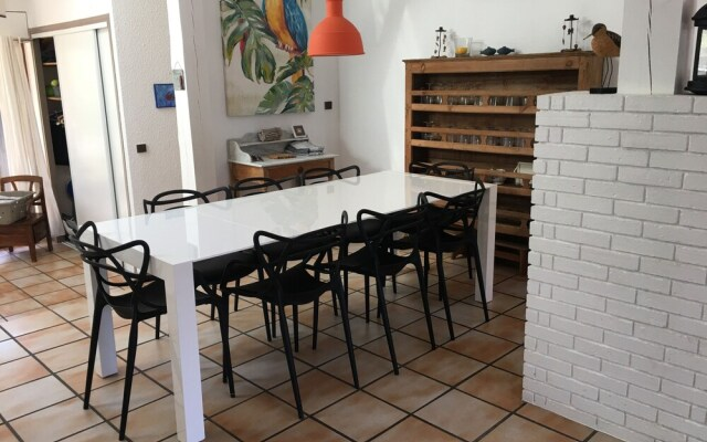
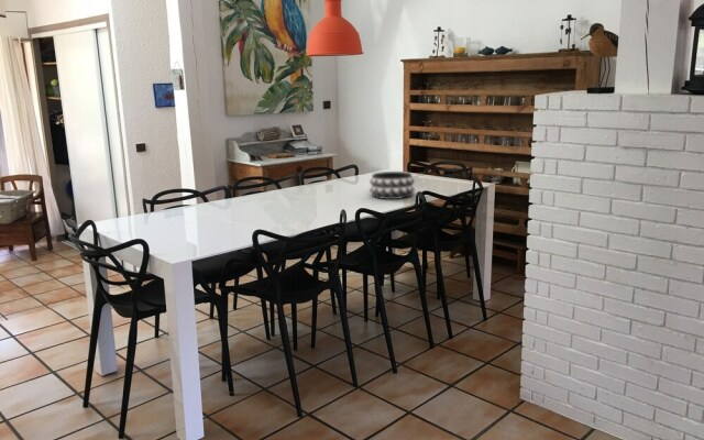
+ decorative bowl (392, 185)
